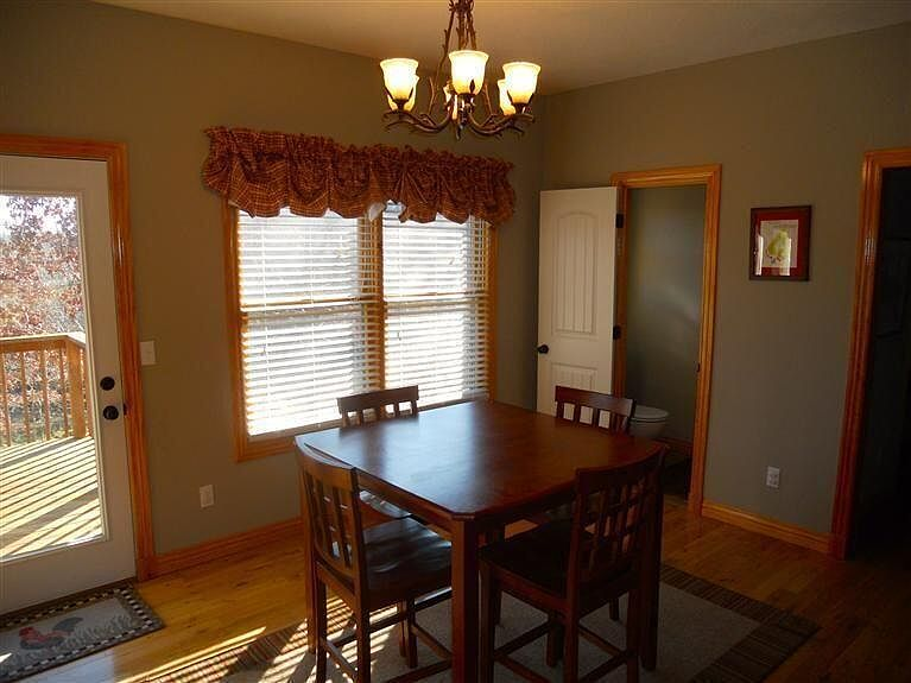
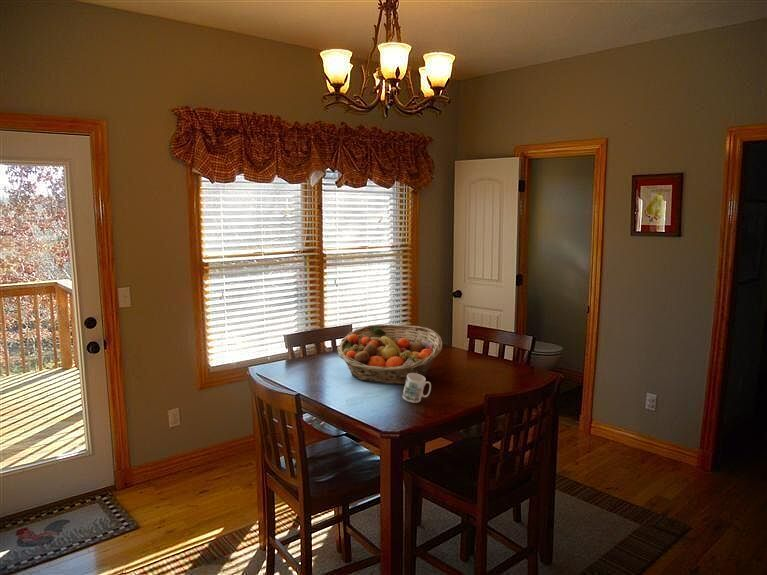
+ fruit basket (389, 353)
+ mug (416, 387)
